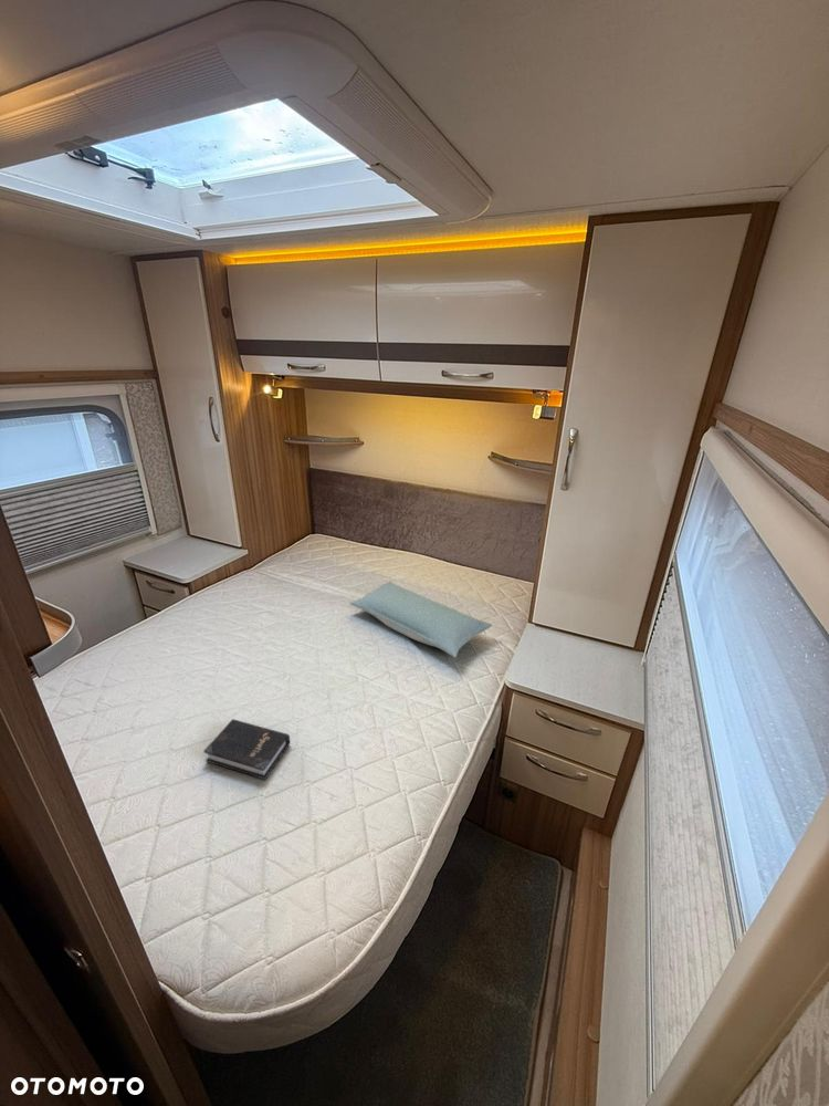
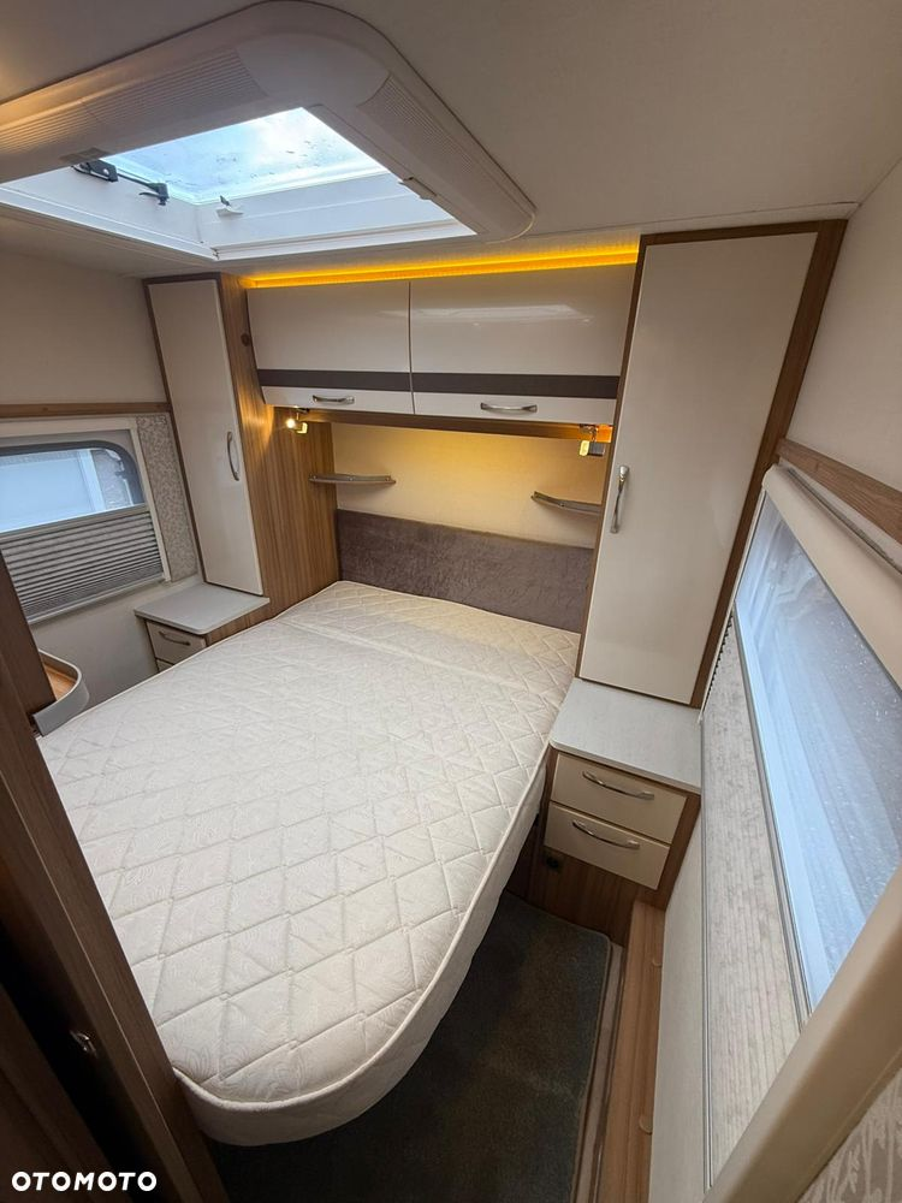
- hardback book (248, 747)
- pillow (417, 614)
